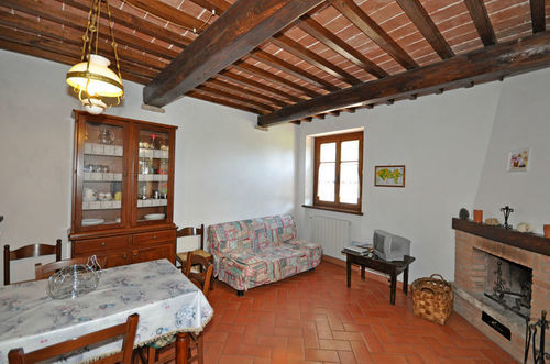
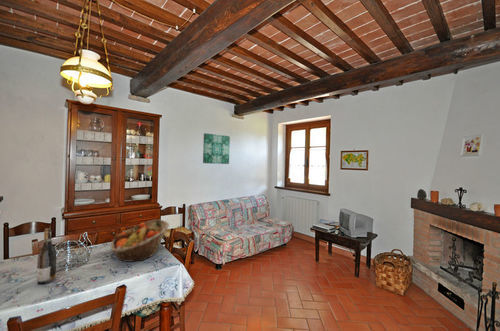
+ wine bottle (47, 254)
+ wall art (216, 149)
+ fruit basket (140, 238)
